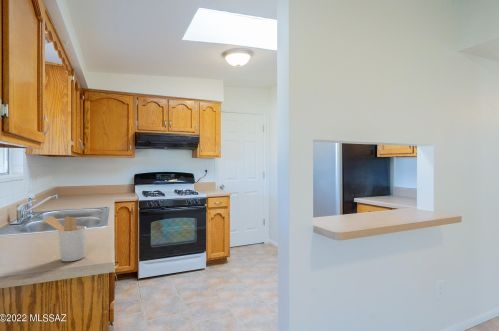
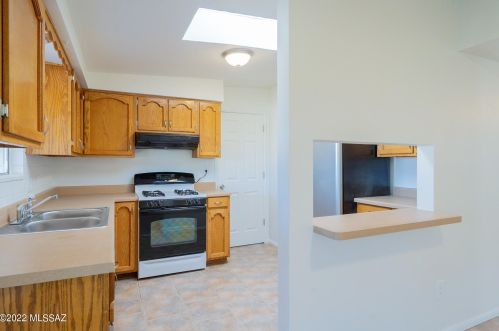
- utensil holder (65, 236)
